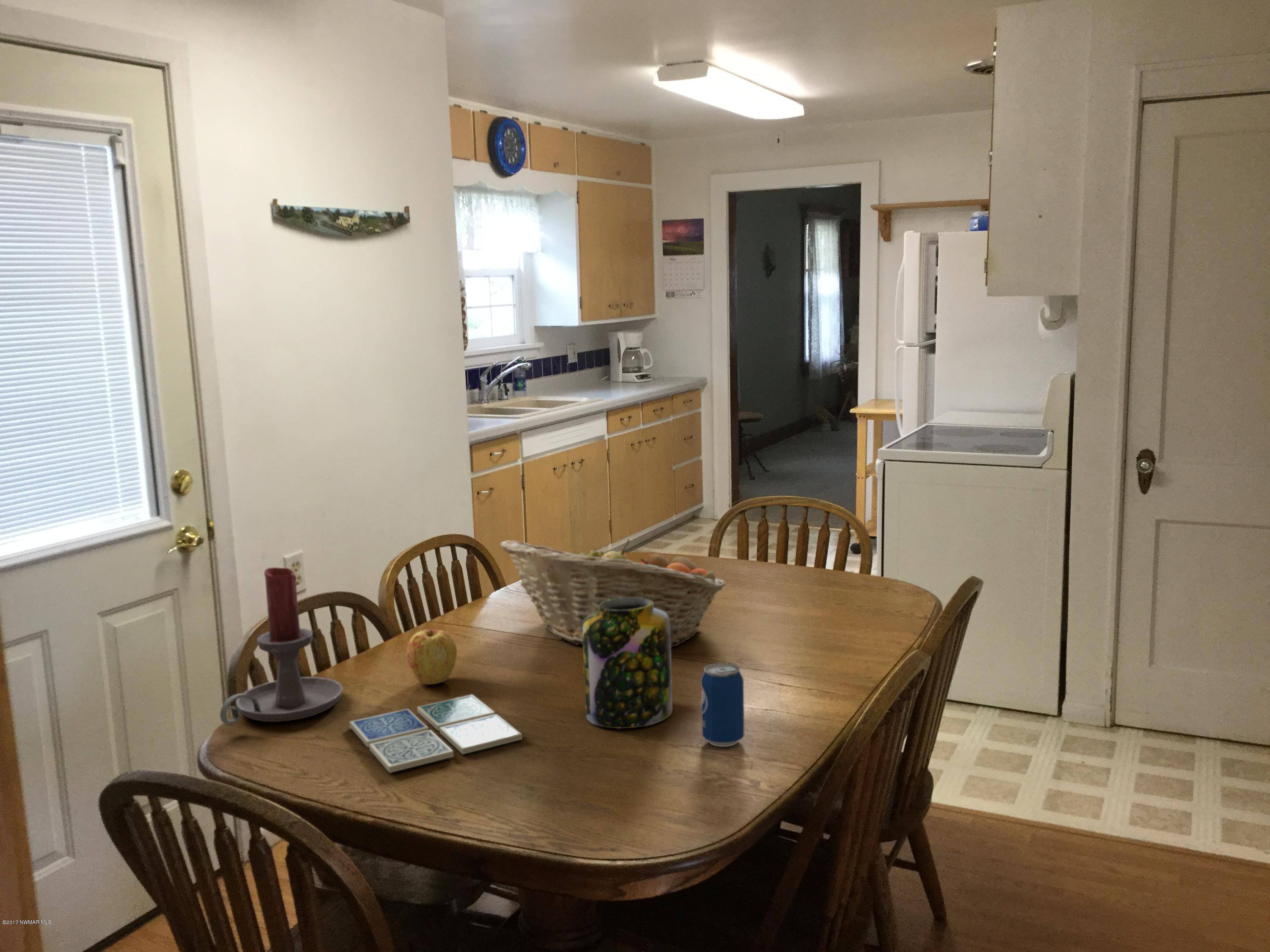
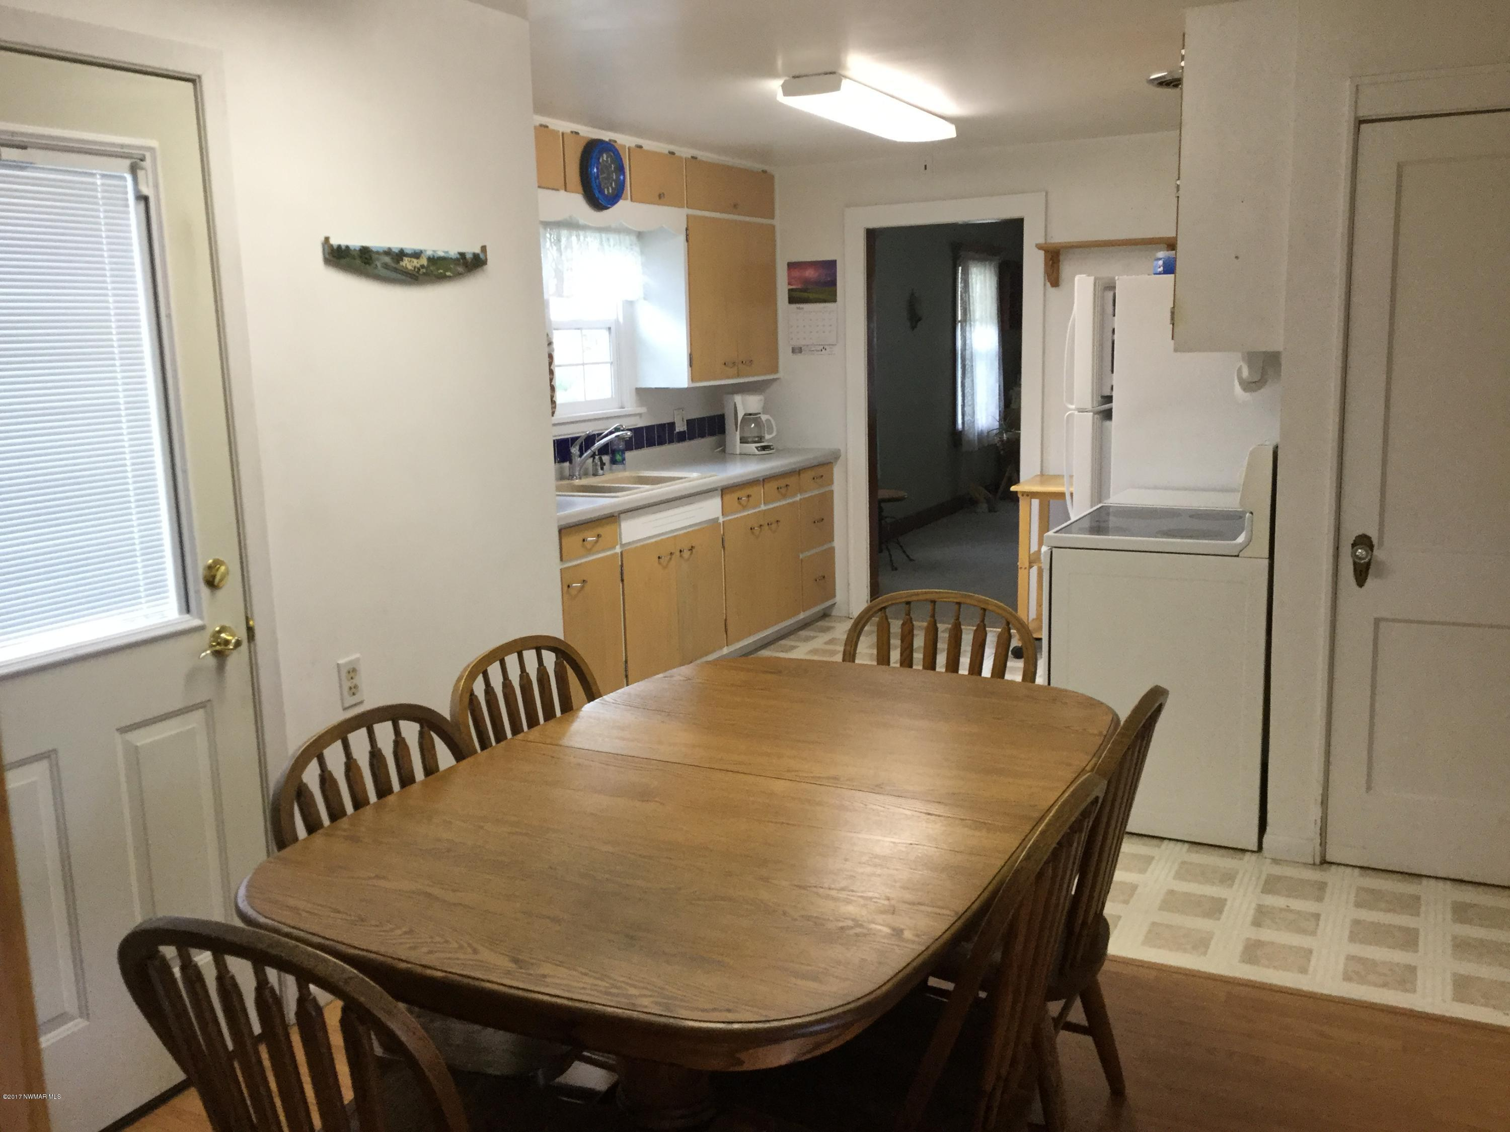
- fruit basket (611, 582)
- candle holder (273, 642)
- jar (627, 659)
- drink coaster (433, 732)
- apple (432, 656)
- beverage can (722, 704)
